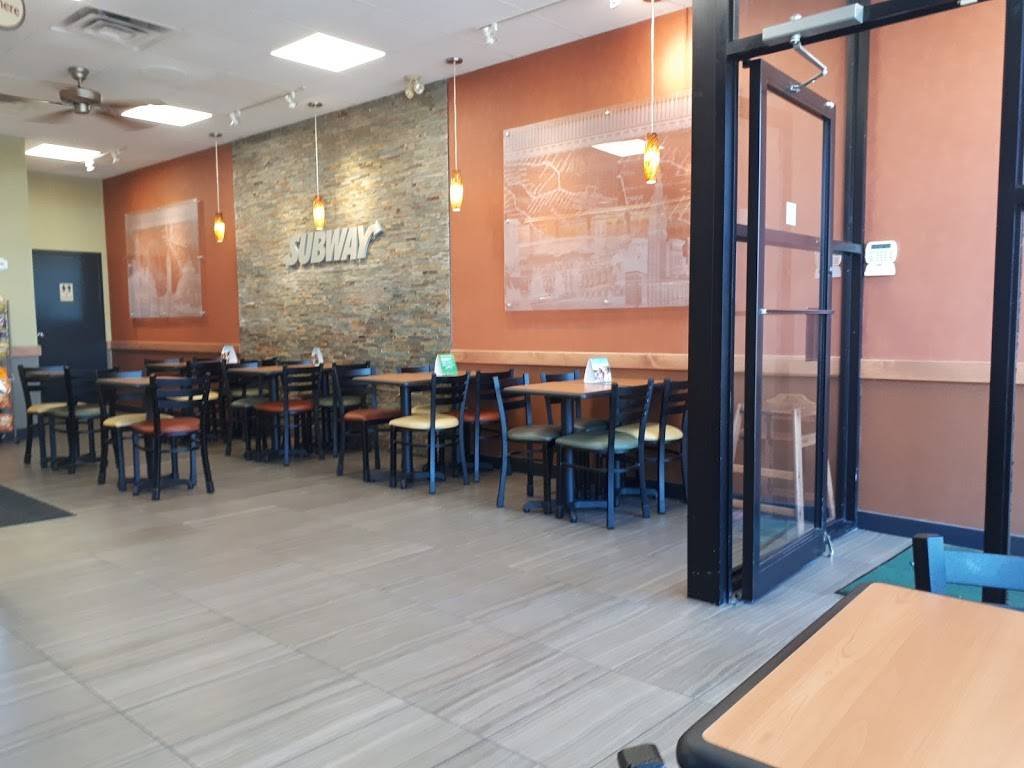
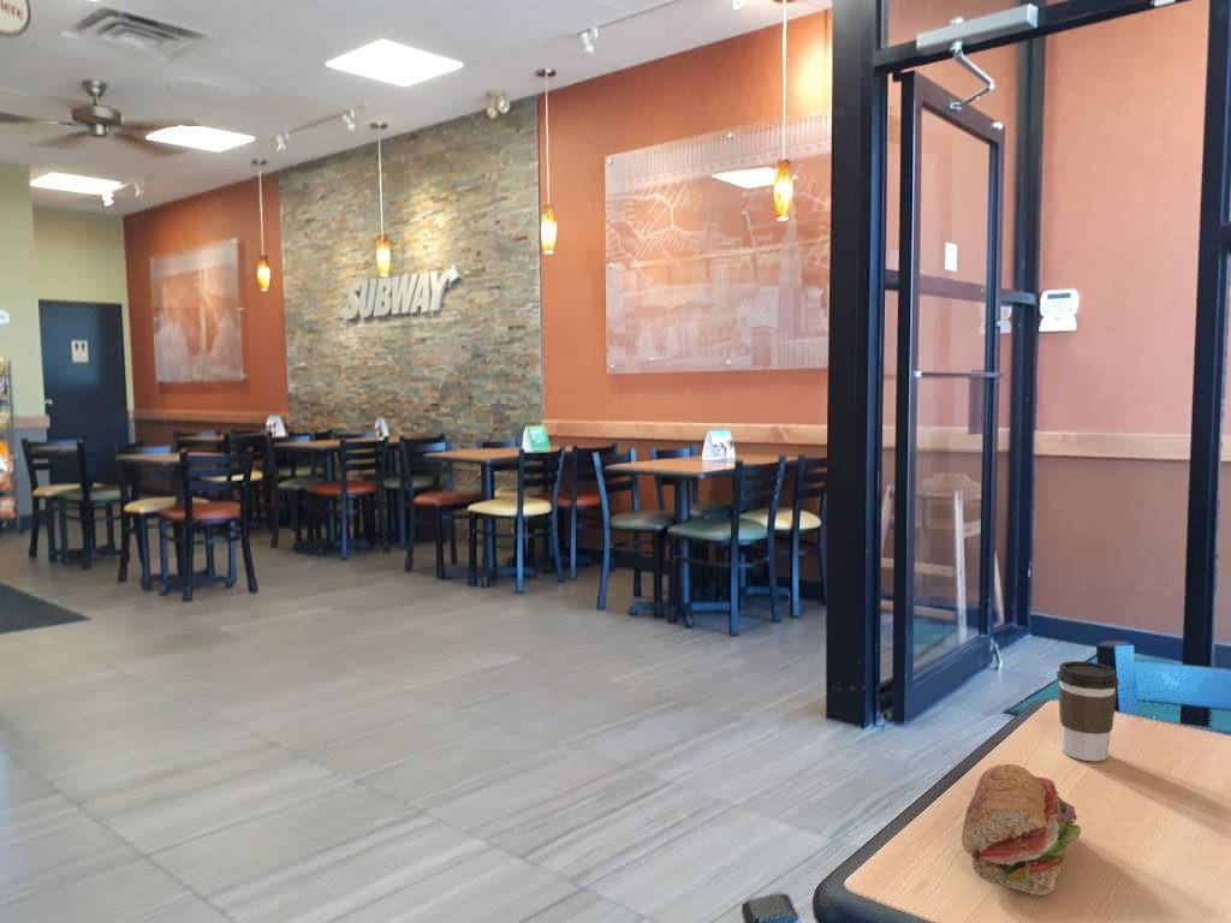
+ coffee cup (1086, 710)
+ sandwich (1017, 818)
